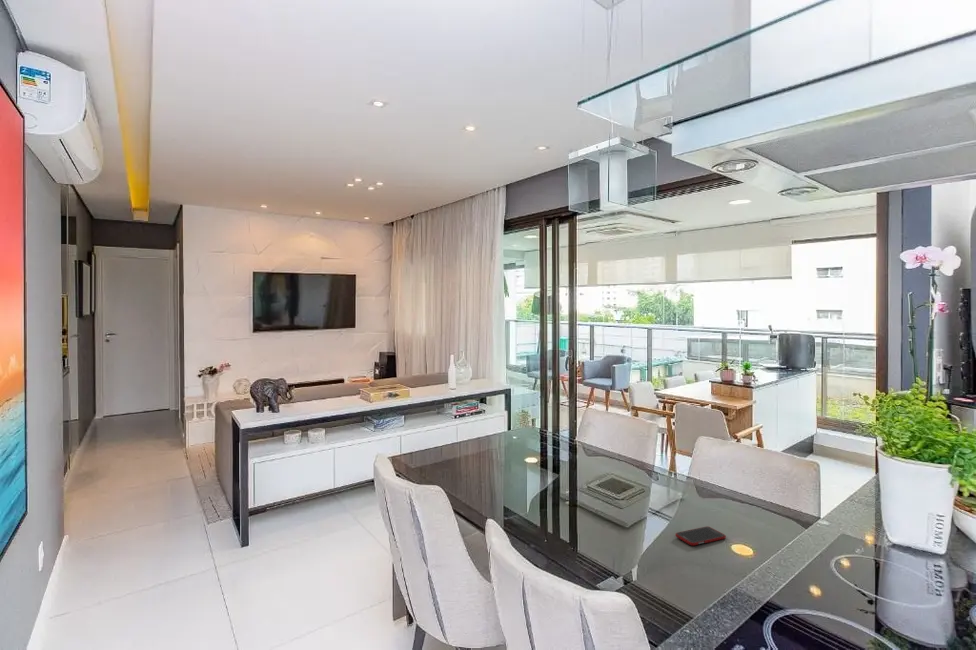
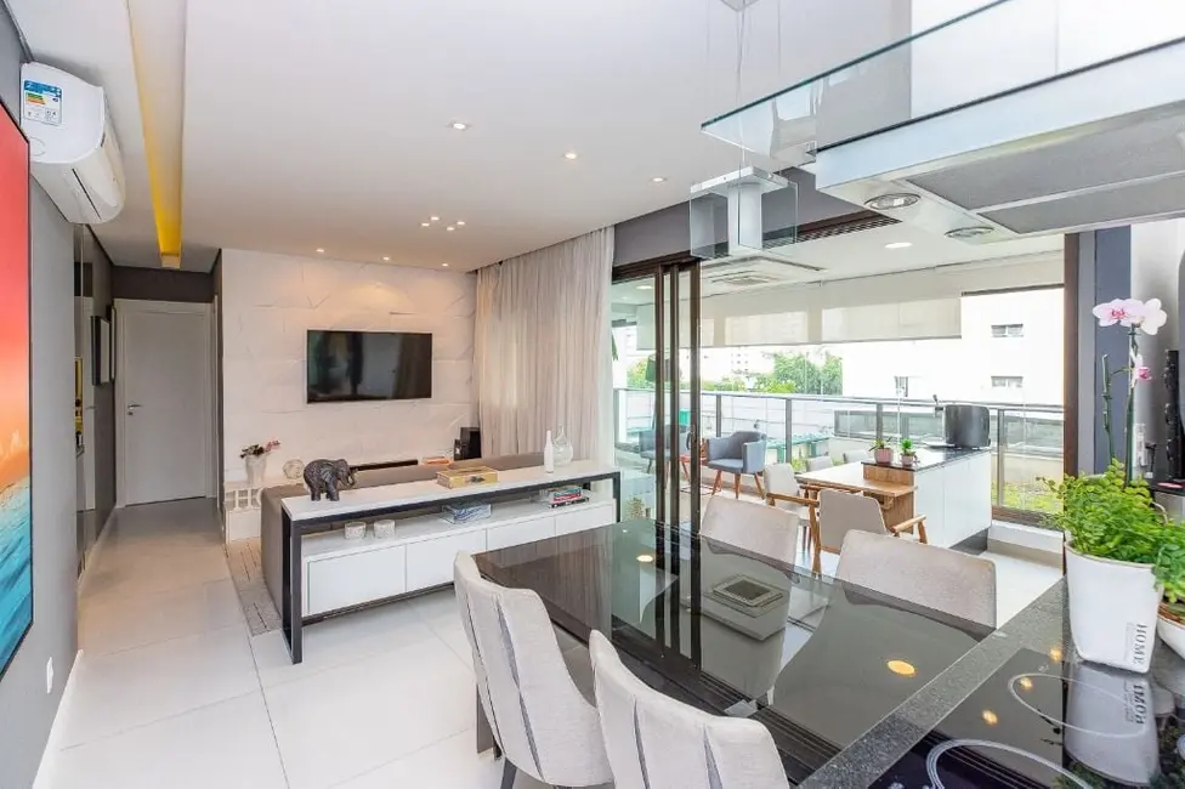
- cell phone (700, 535)
